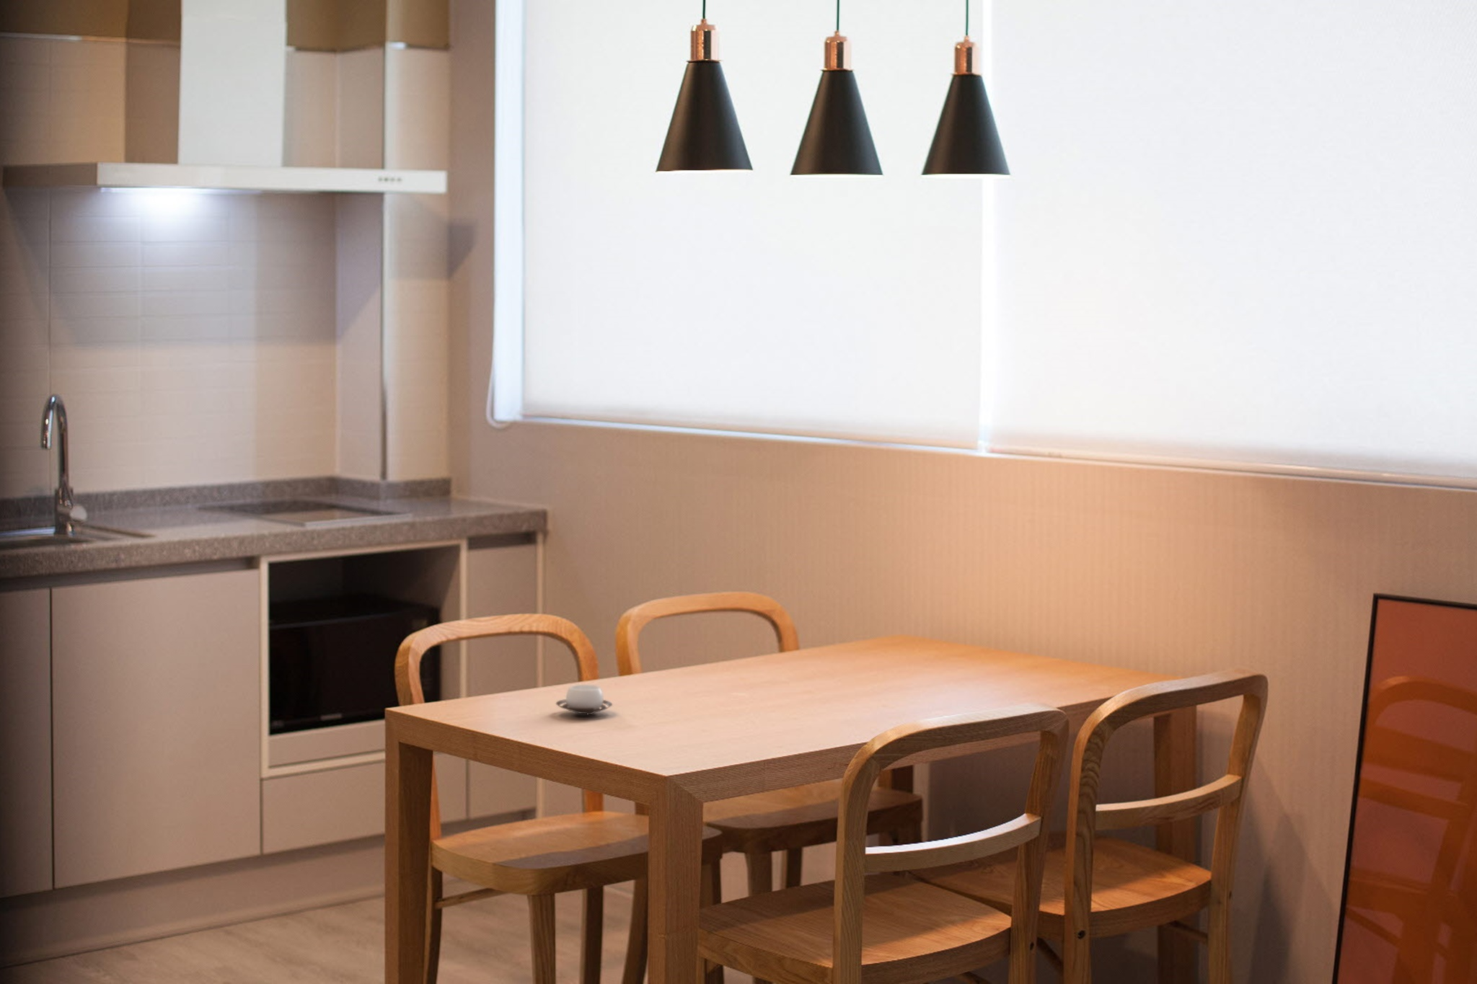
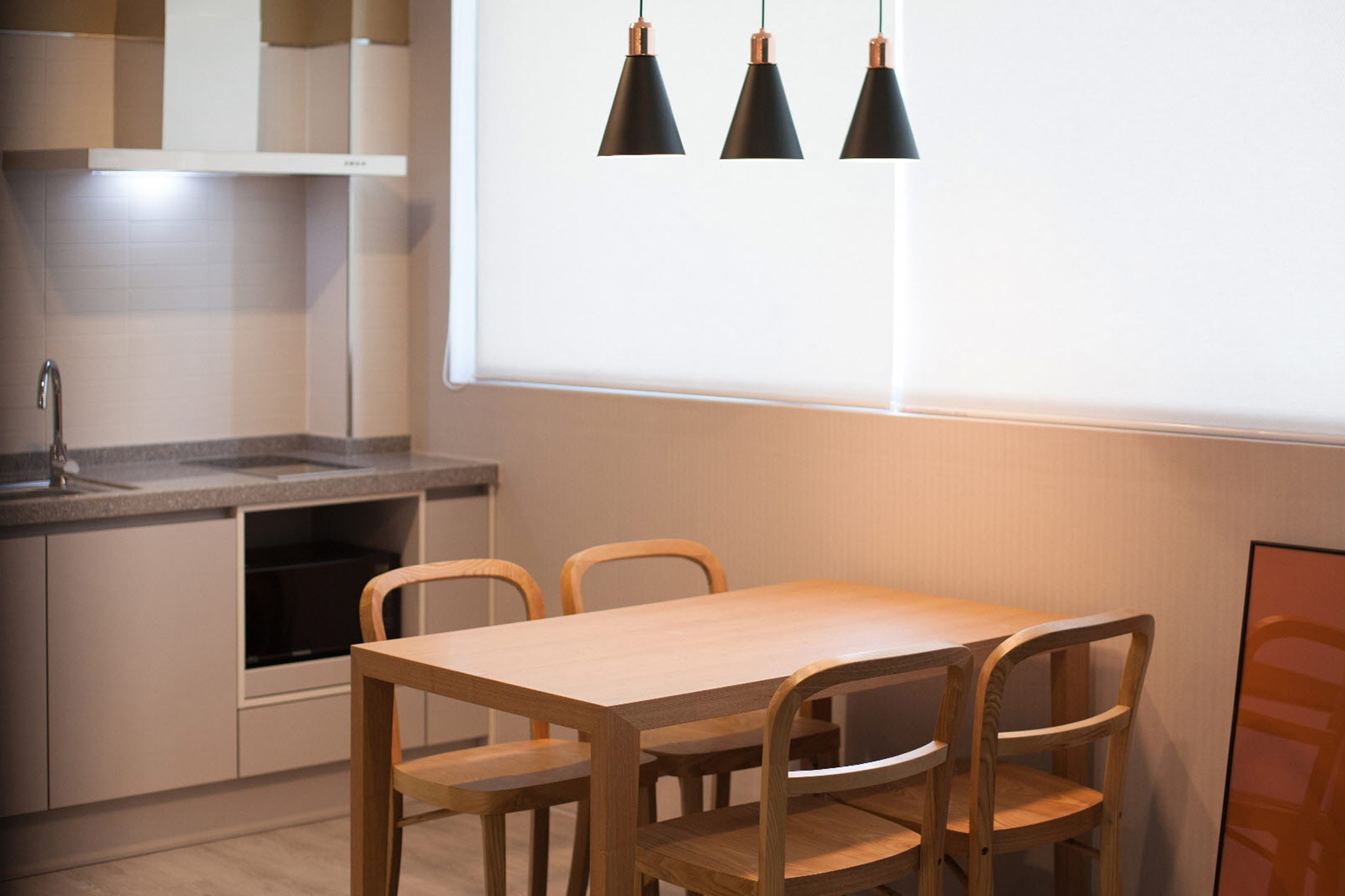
- cup (584, 700)
